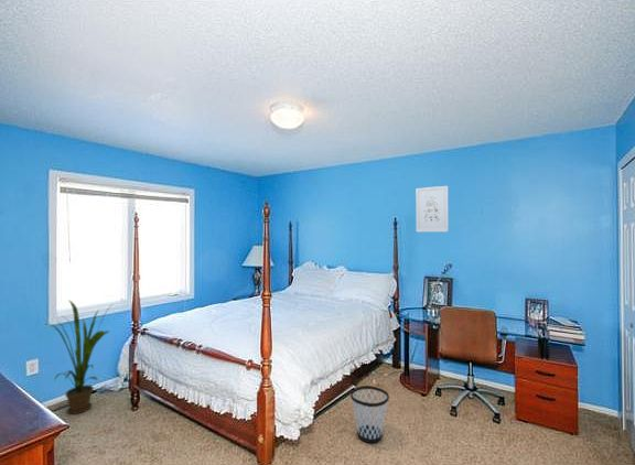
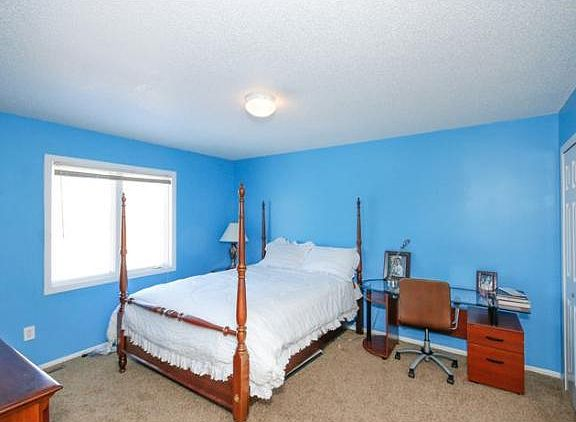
- wall art (431, 209)
- wastebasket (368, 414)
- house plant (75, 355)
